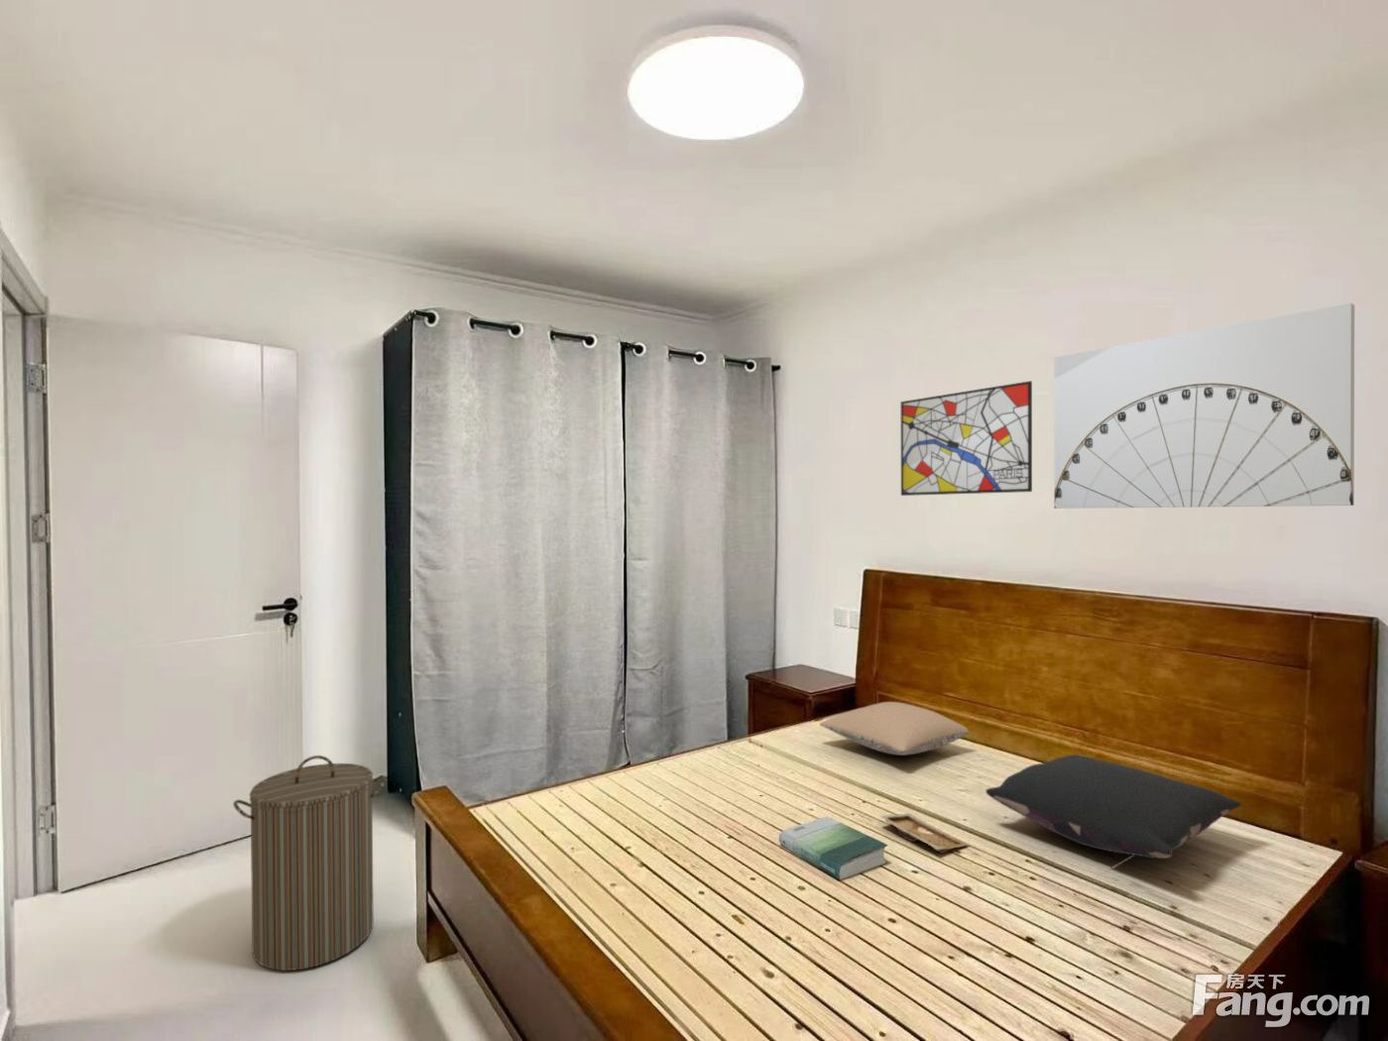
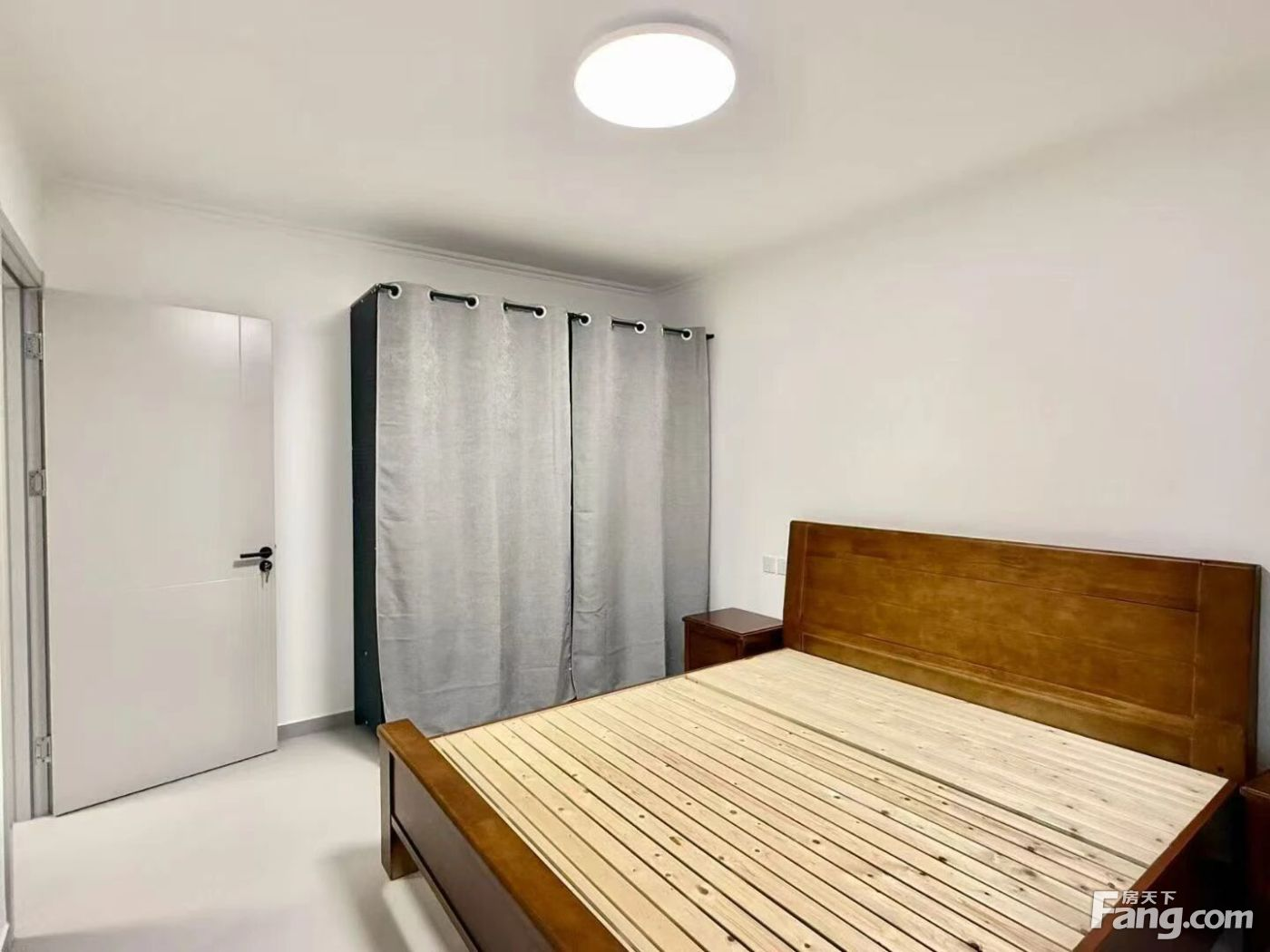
- pillow (1111, 800)
- pillow (893, 727)
- wall art (1183, 420)
- wall art (961, 442)
- laundry hamper (314, 846)
- tray (921, 832)
- book (832, 844)
